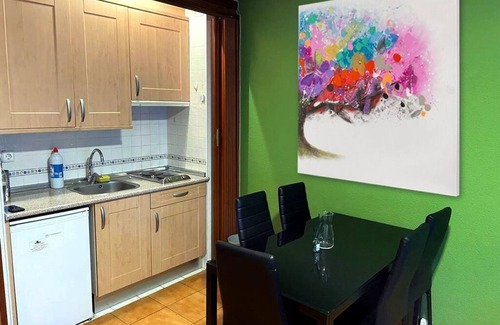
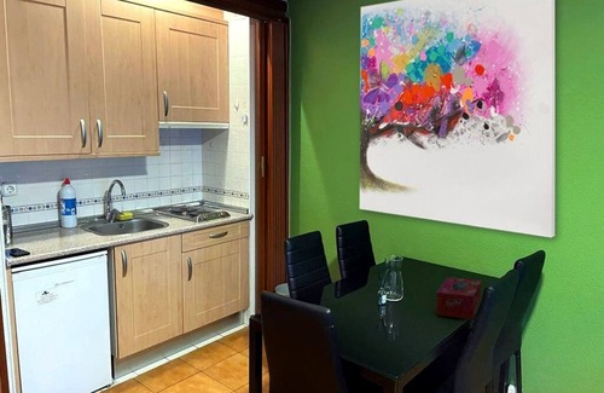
+ tissue box (459, 296)
